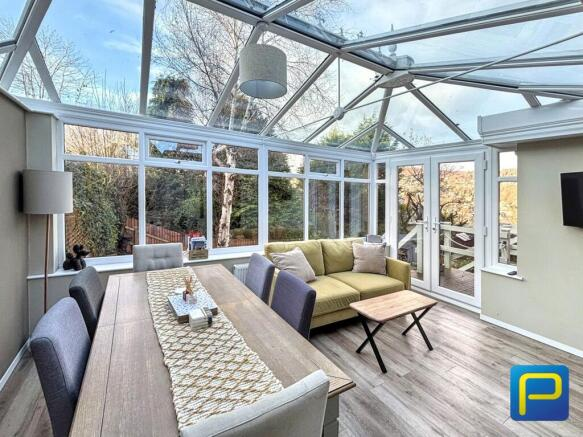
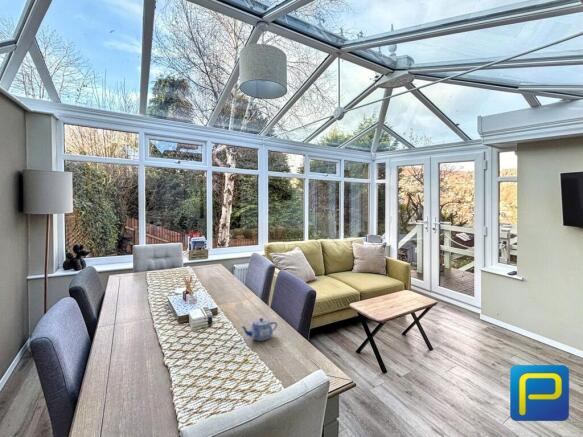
+ teapot (259, 328)
